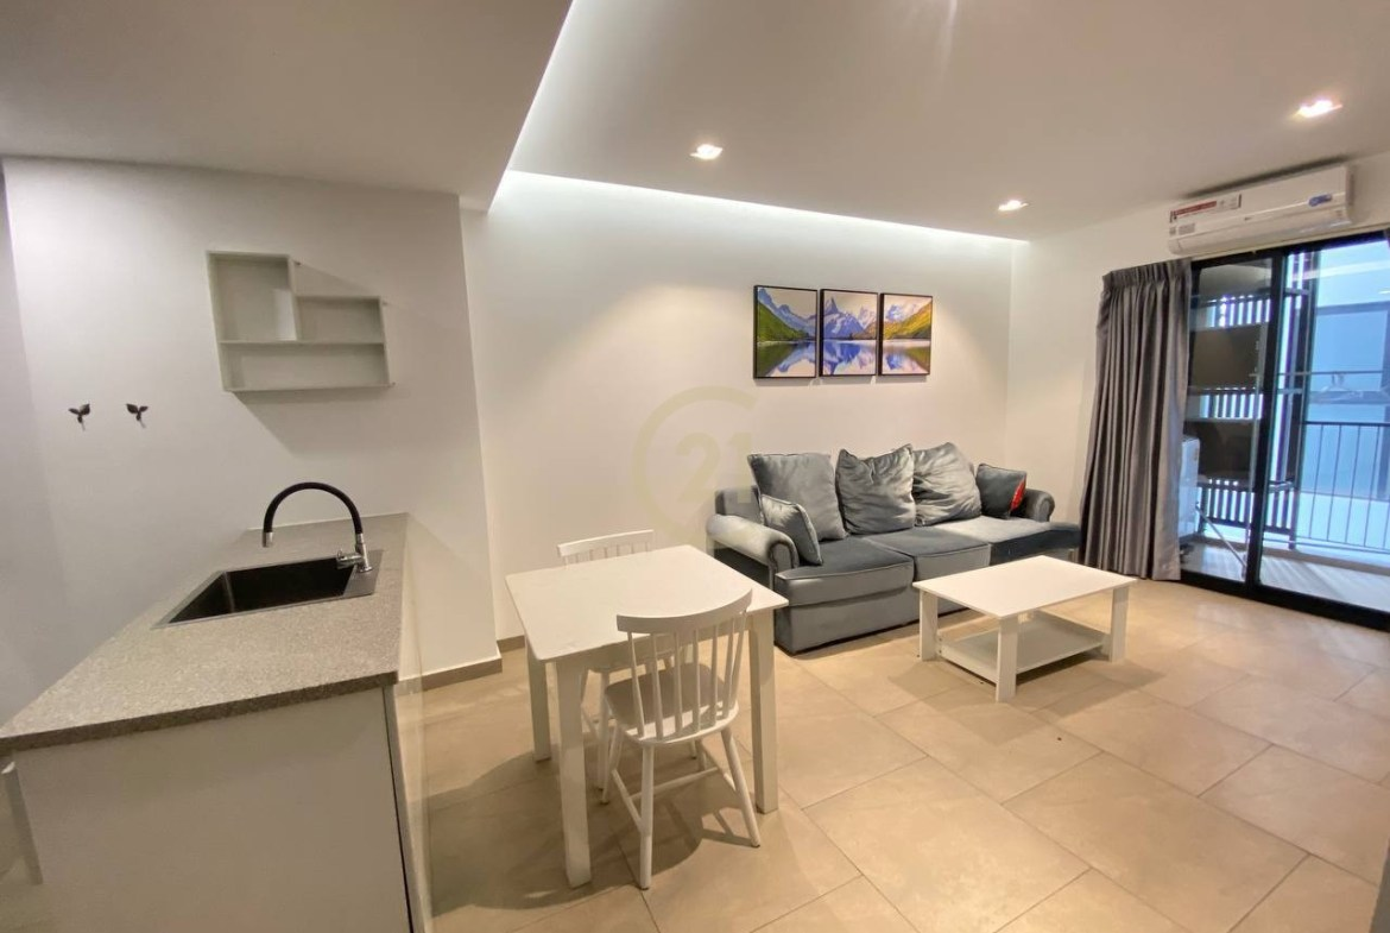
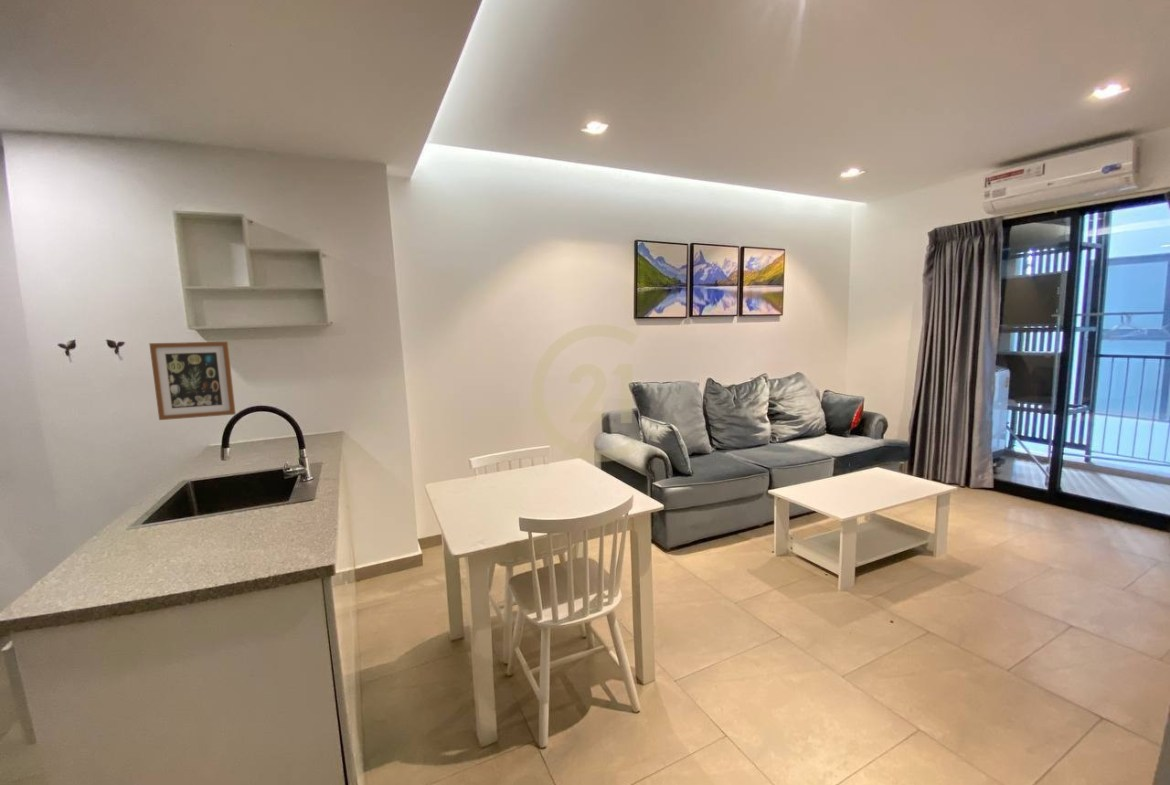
+ wall art (194, 380)
